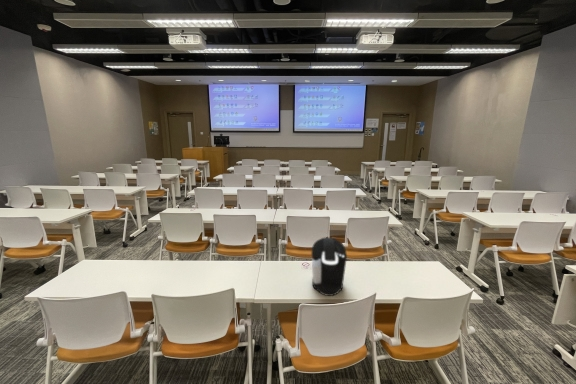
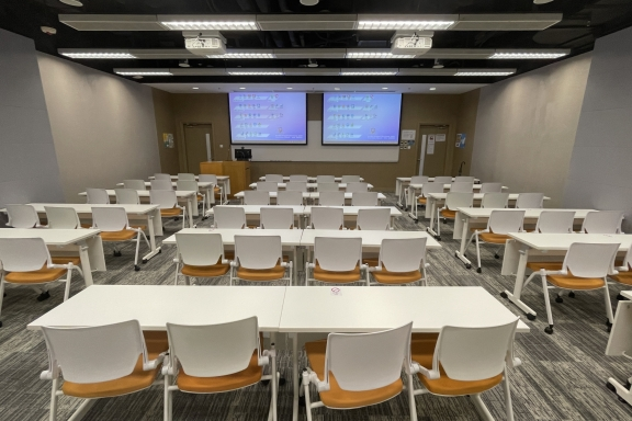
- coffee maker (328, 265)
